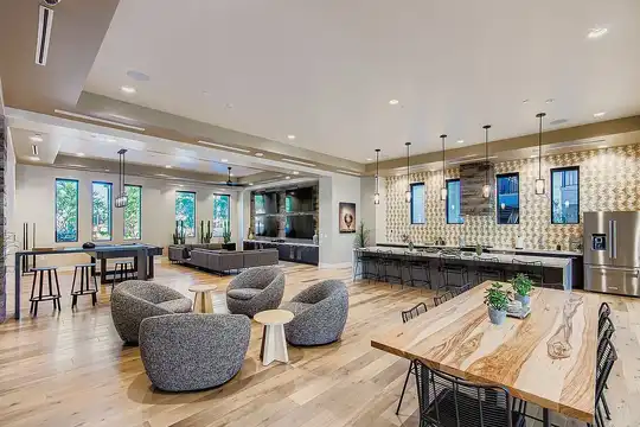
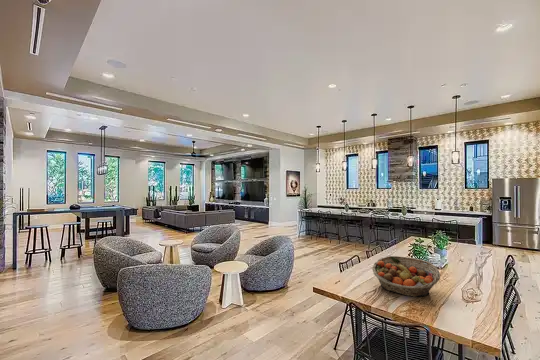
+ fruit basket (404, 275)
